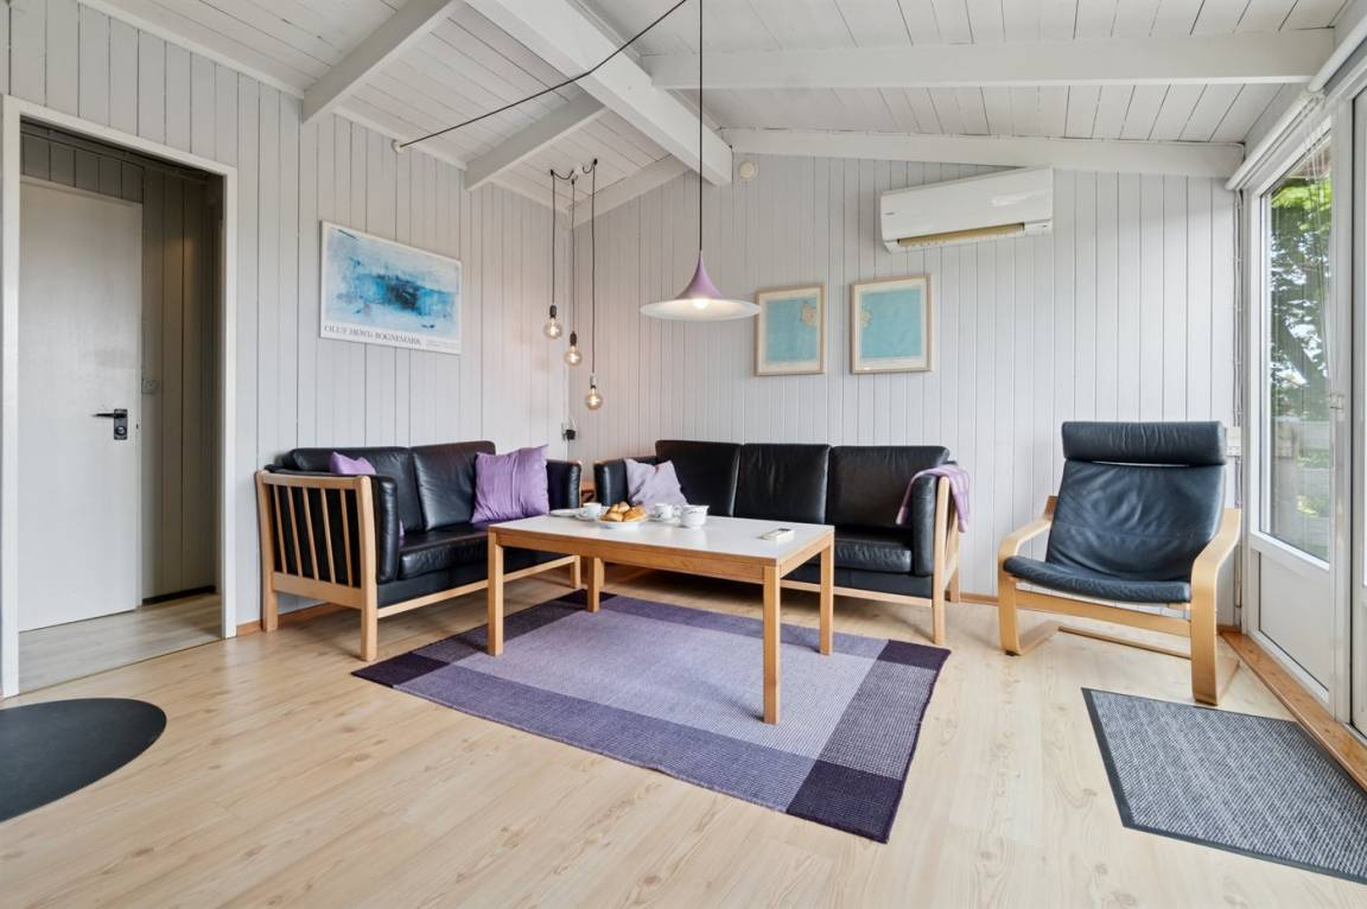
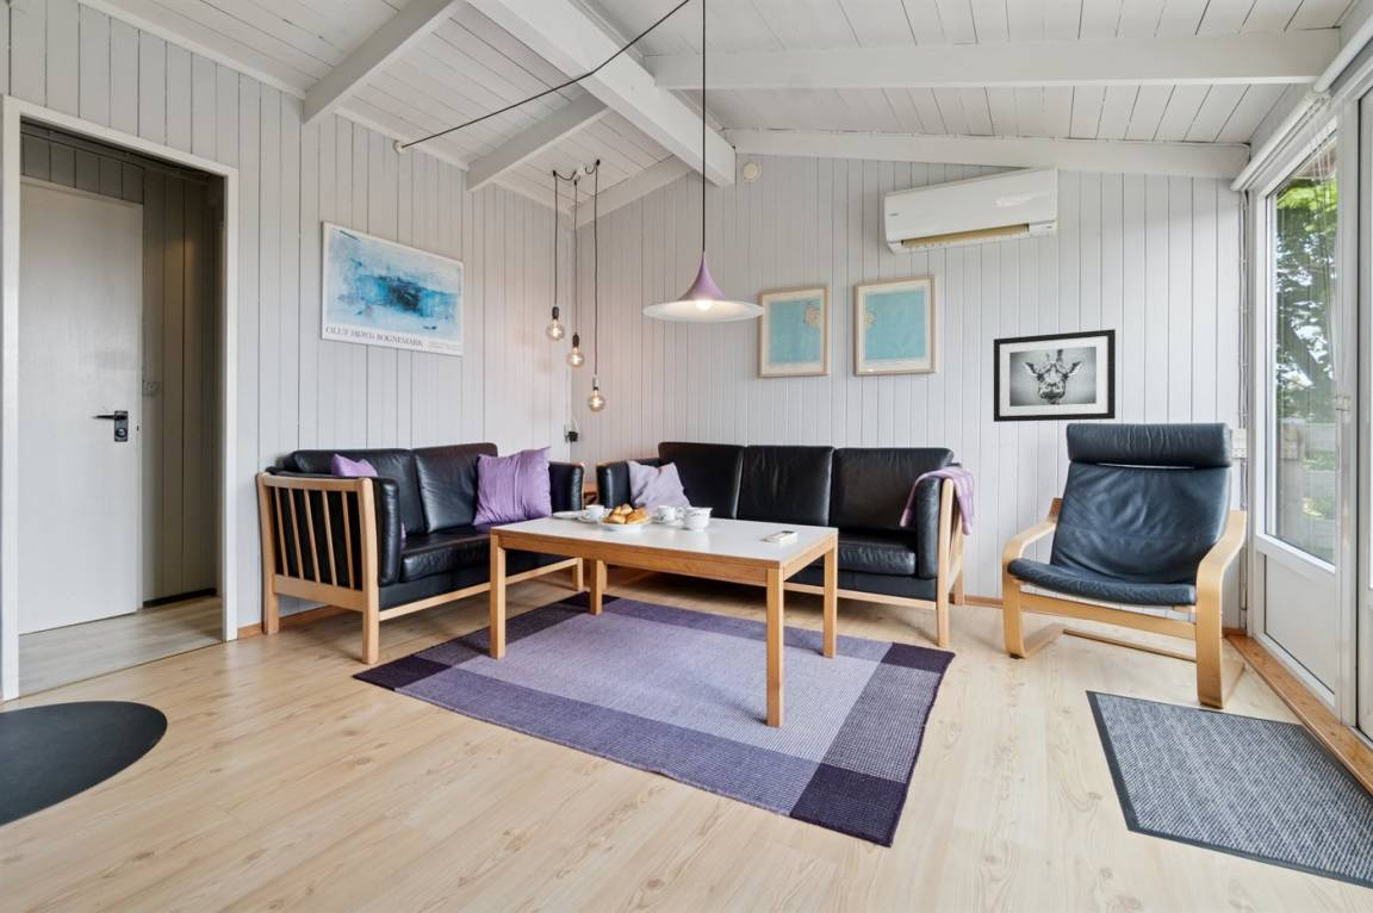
+ wall art (1051, 377)
